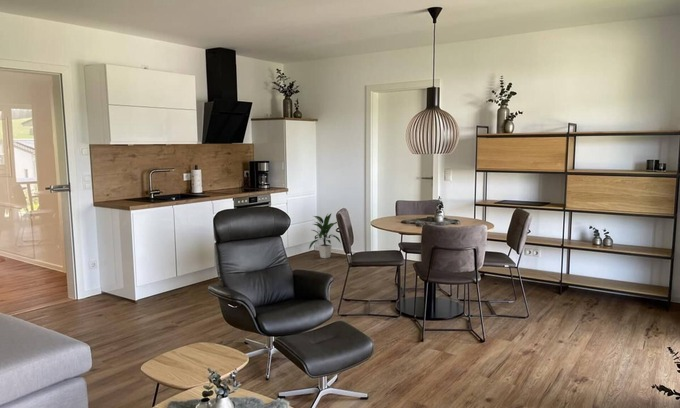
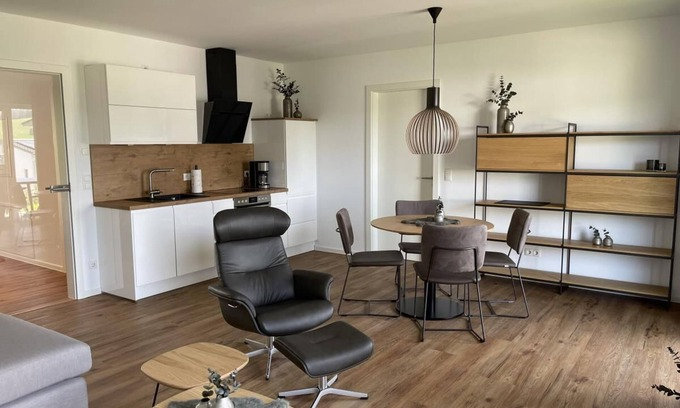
- indoor plant (323, 234)
